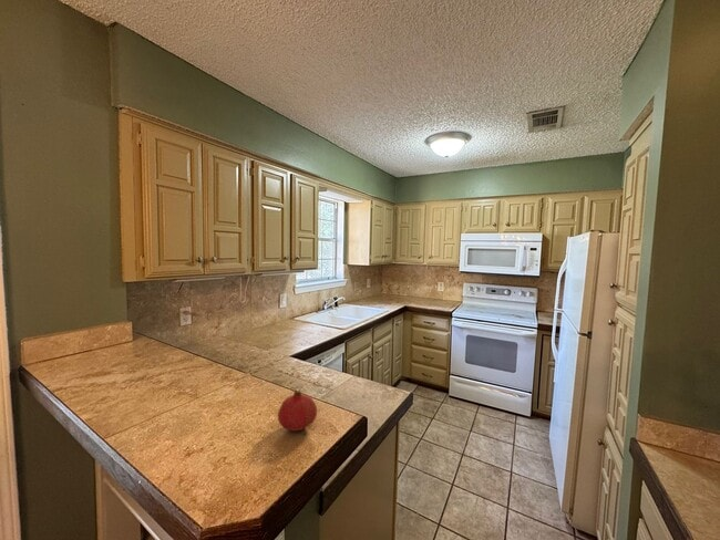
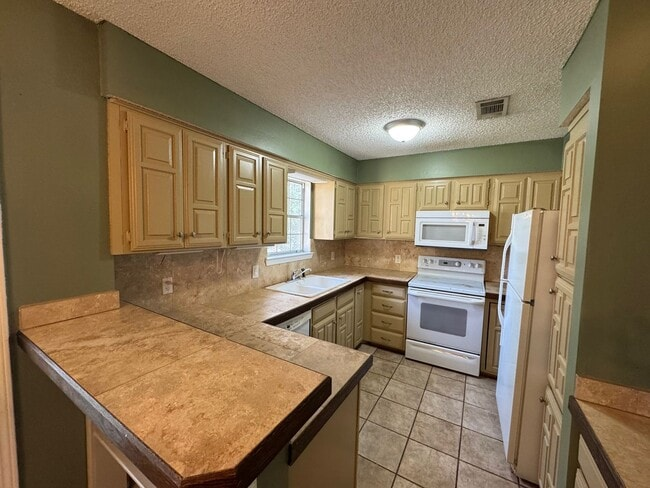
- fruit (297, 408)
